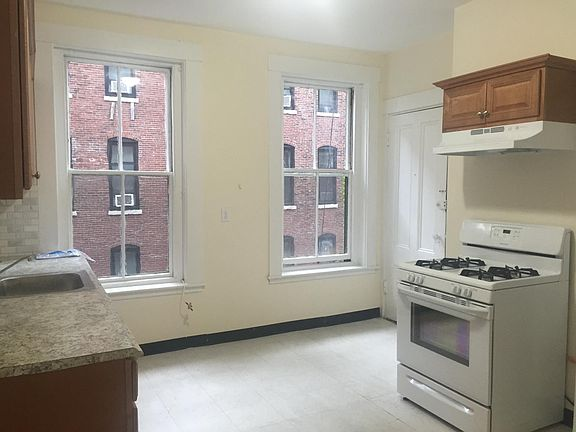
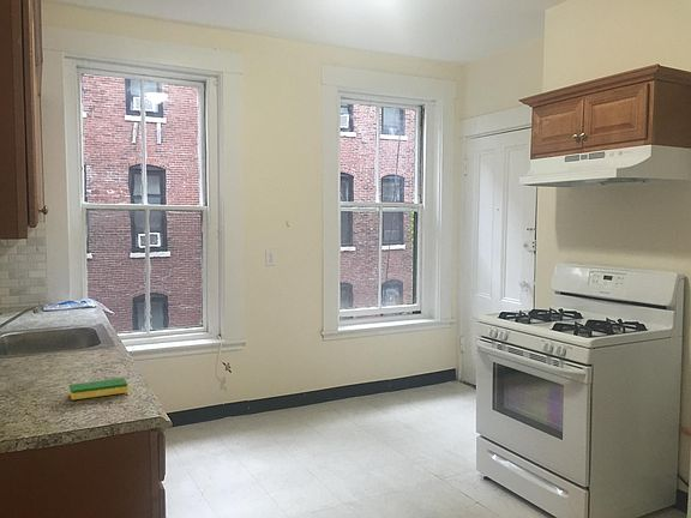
+ dish sponge (98, 389)
